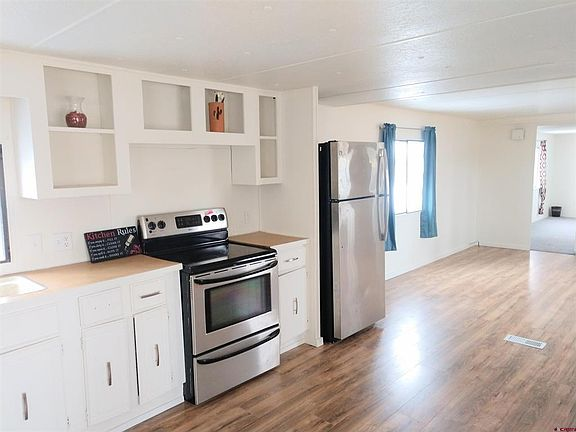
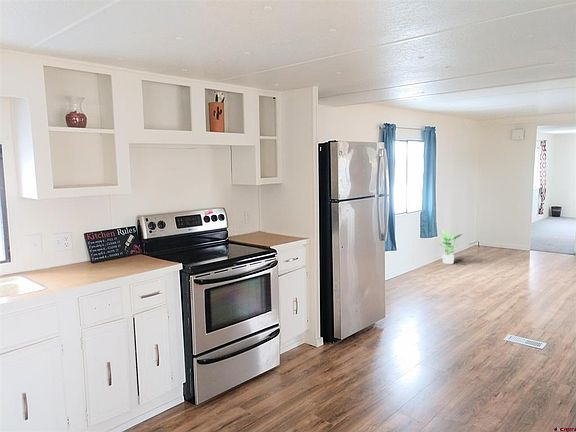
+ potted plant (449, 248)
